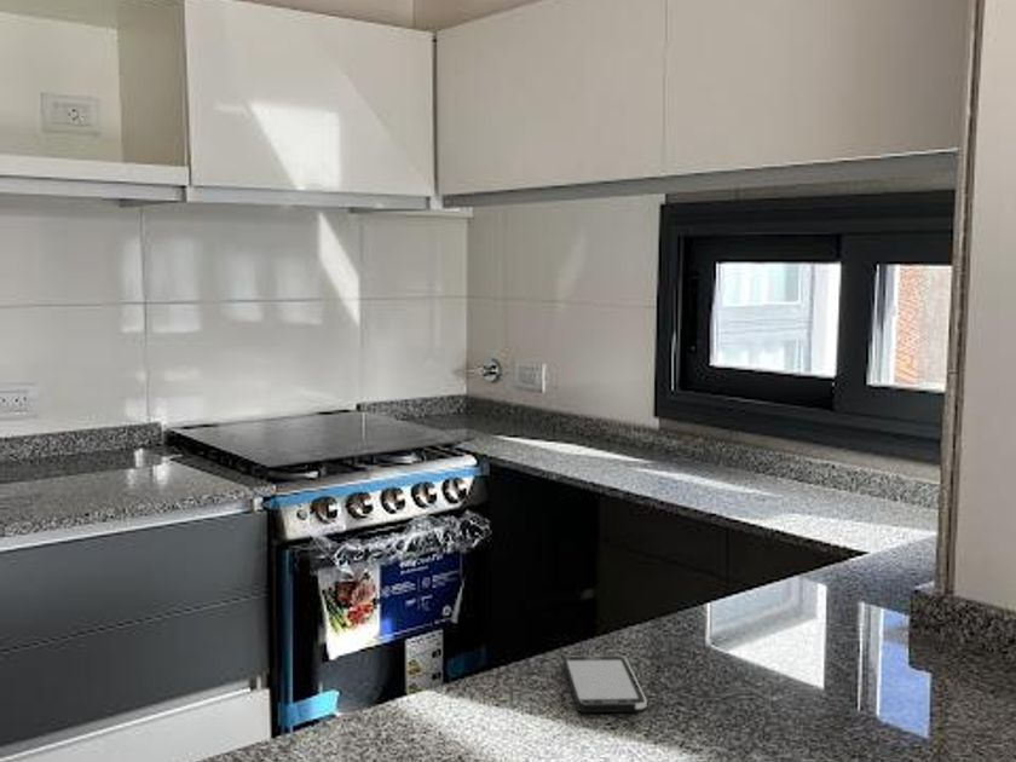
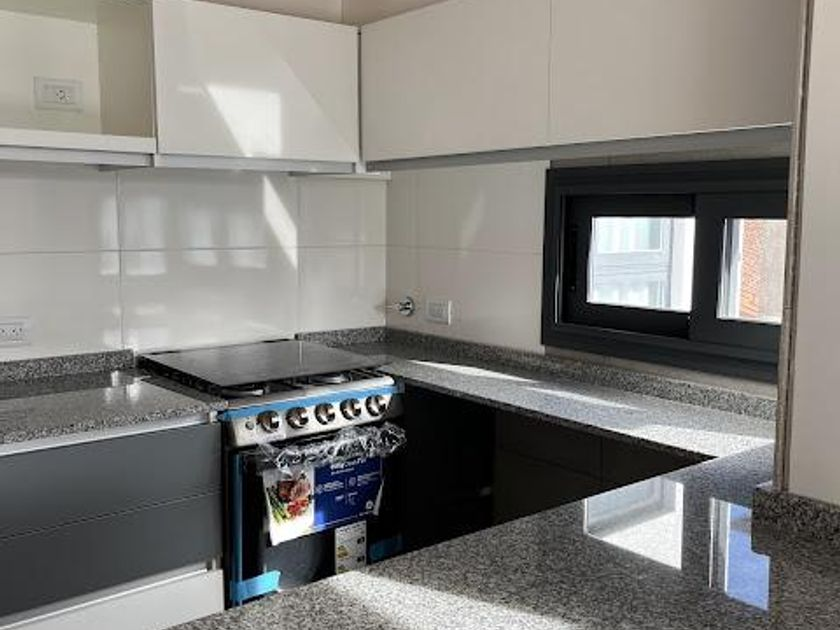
- smartphone (602, 682)
